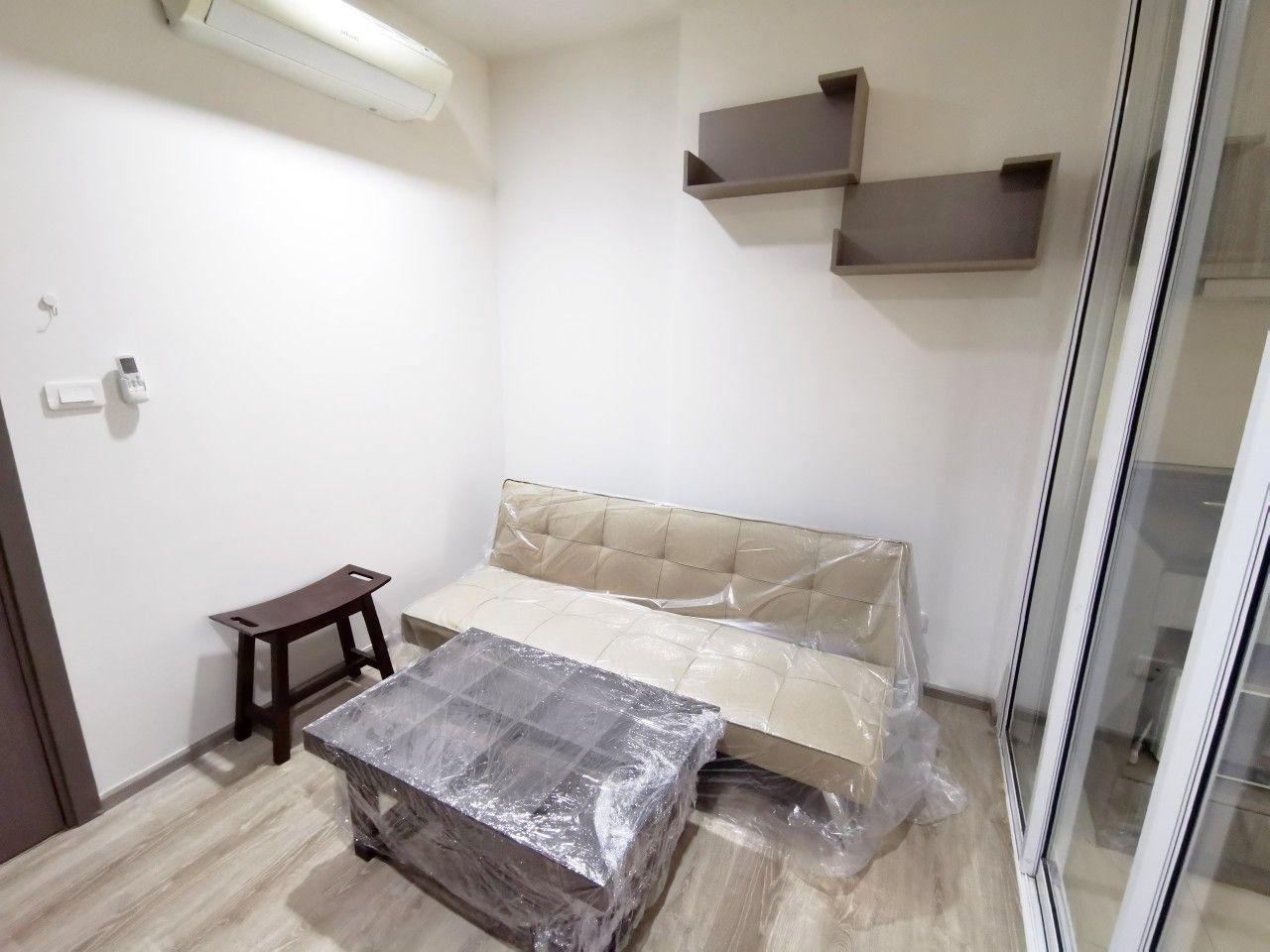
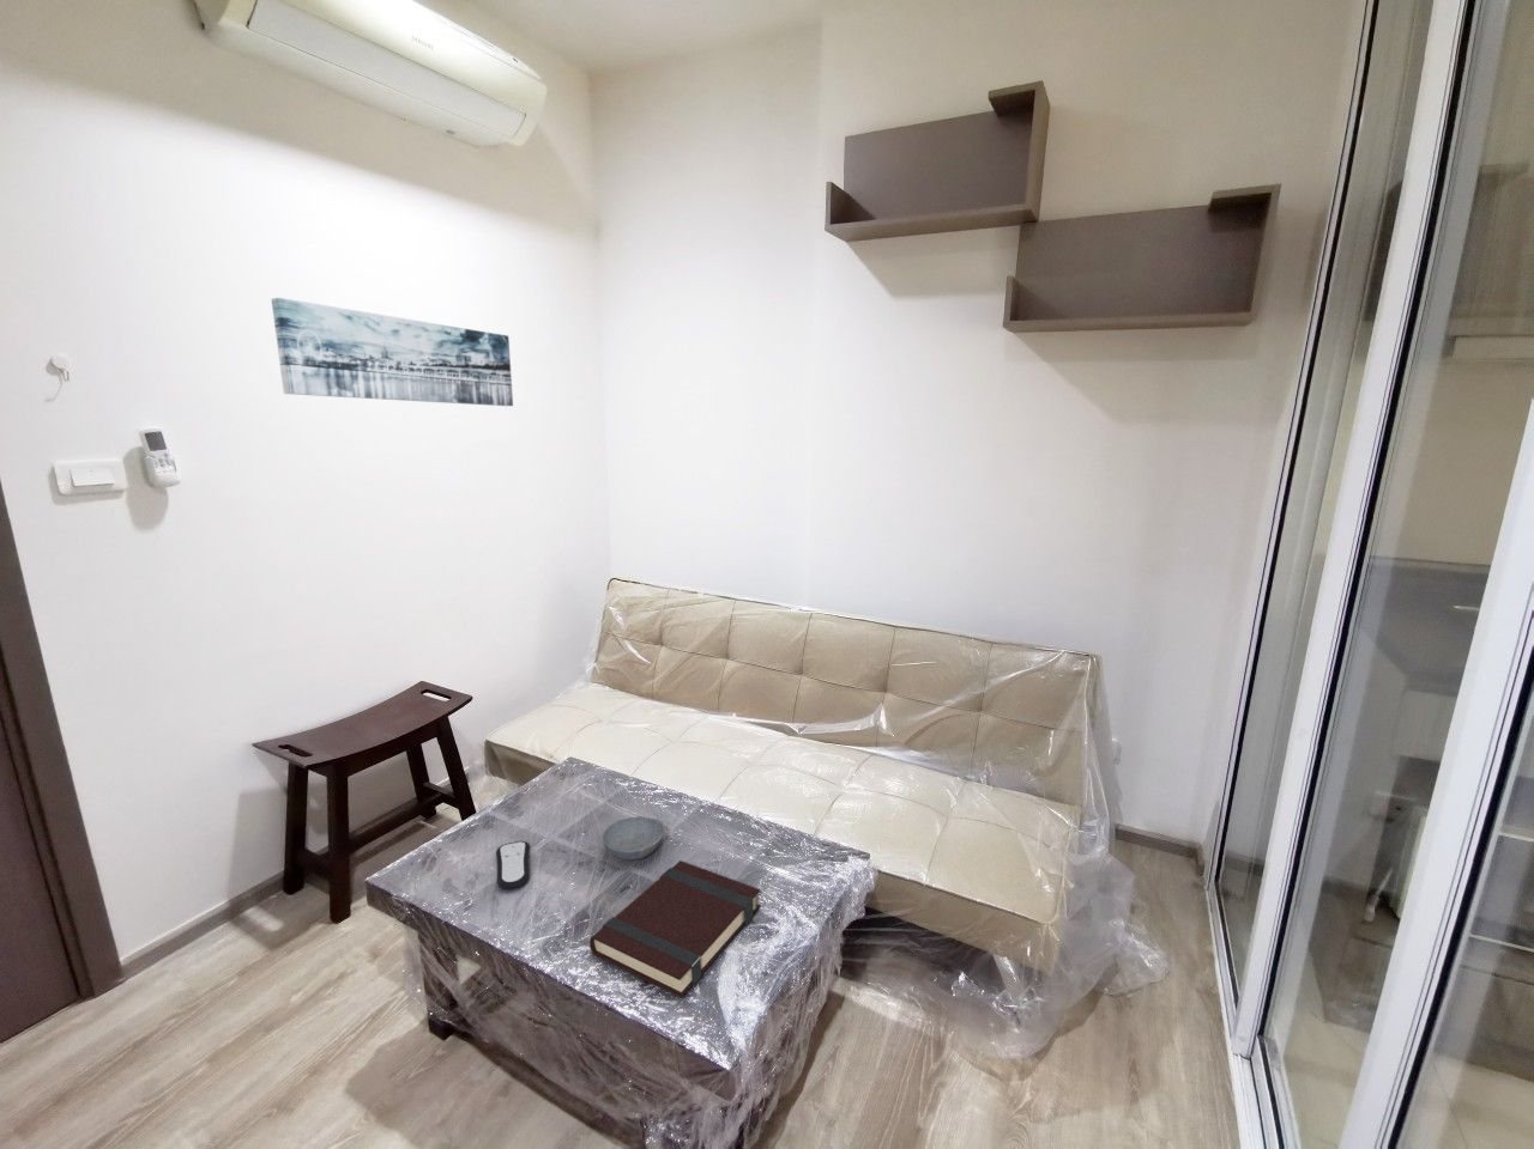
+ bowl (634, 840)
+ remote control (513, 864)
+ book (679, 920)
+ wall art (411, 360)
